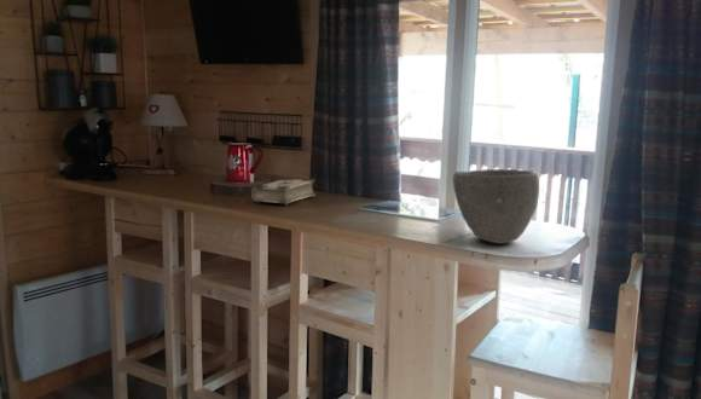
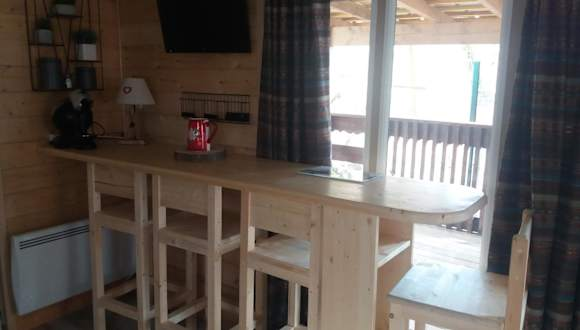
- bowl (494, 204)
- book (284, 190)
